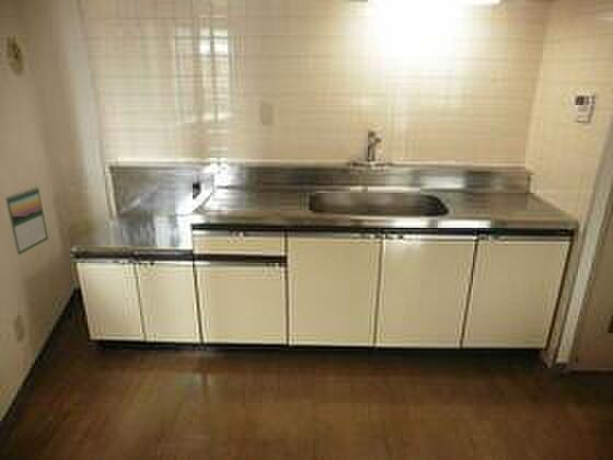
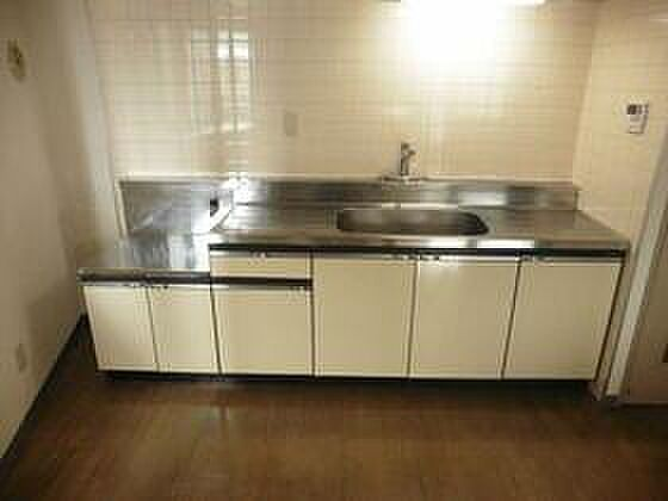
- calendar (27, 219)
